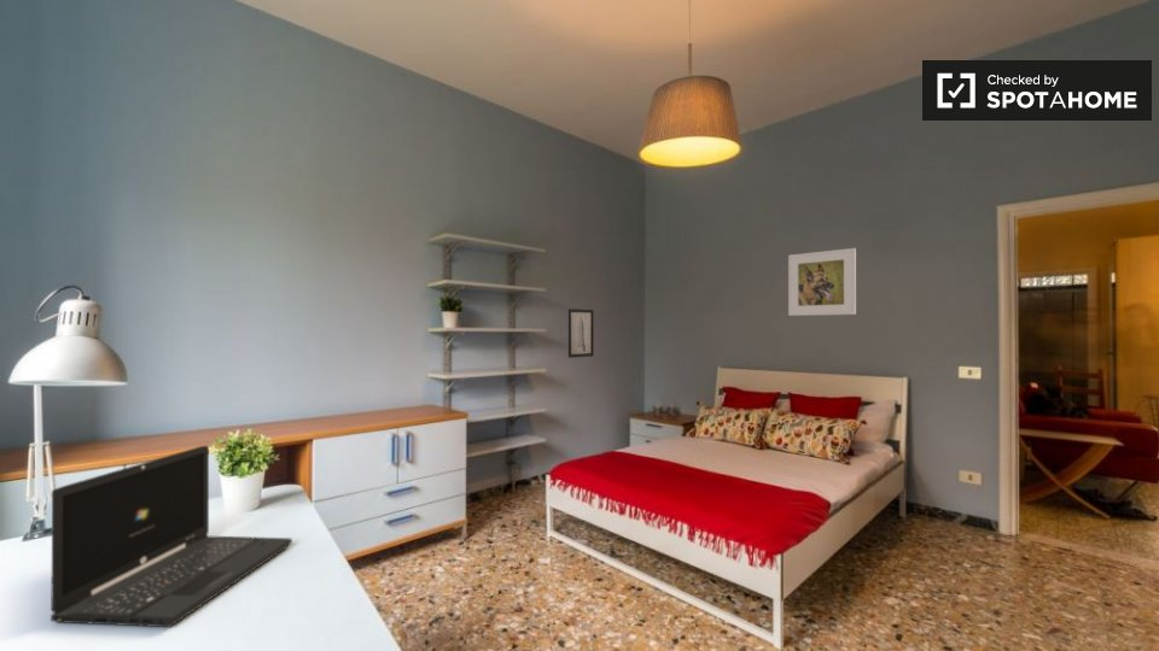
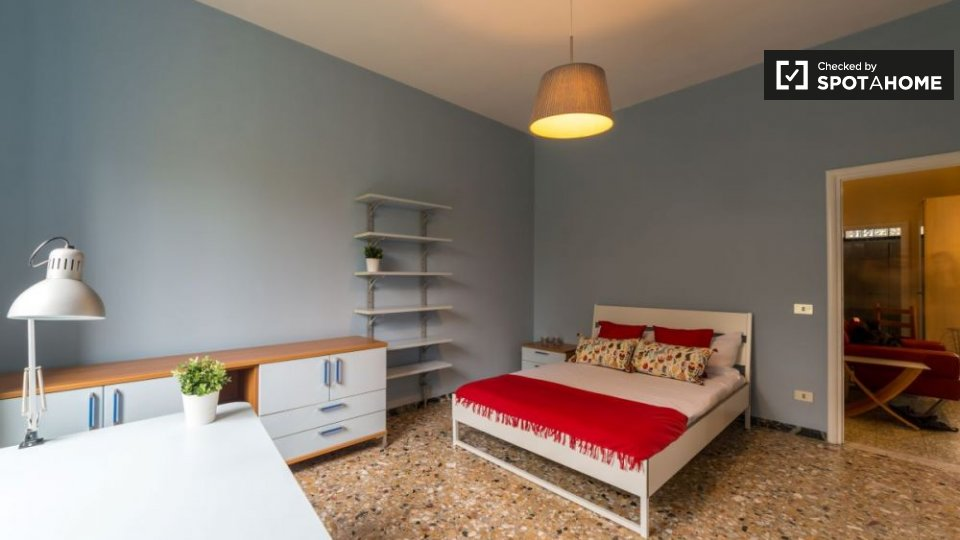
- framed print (820, 283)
- wall art (581, 333)
- laptop (190, 521)
